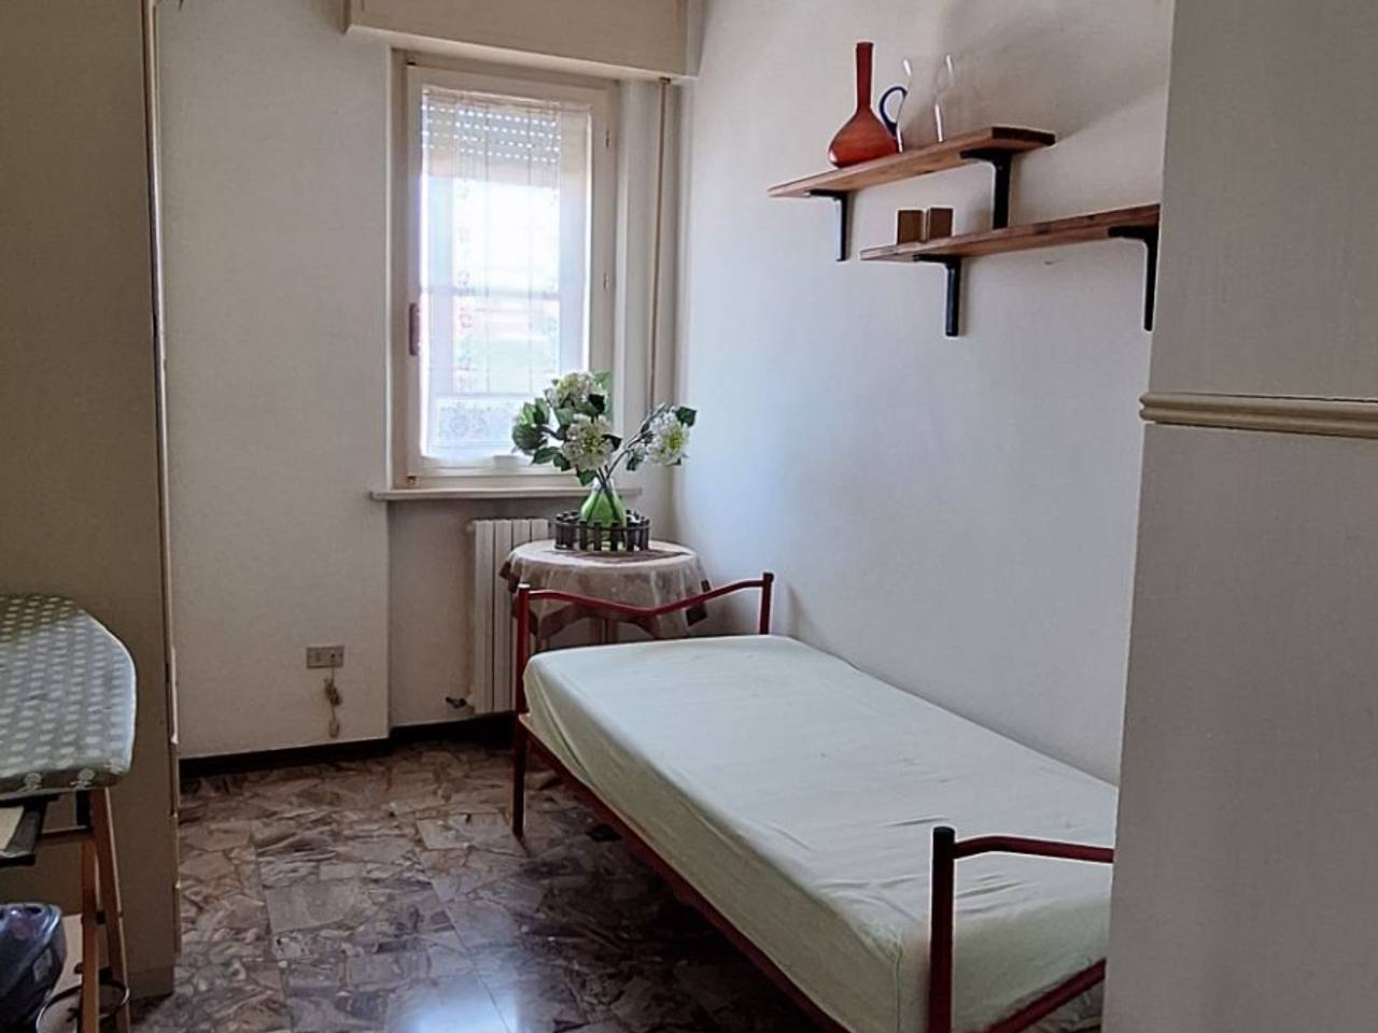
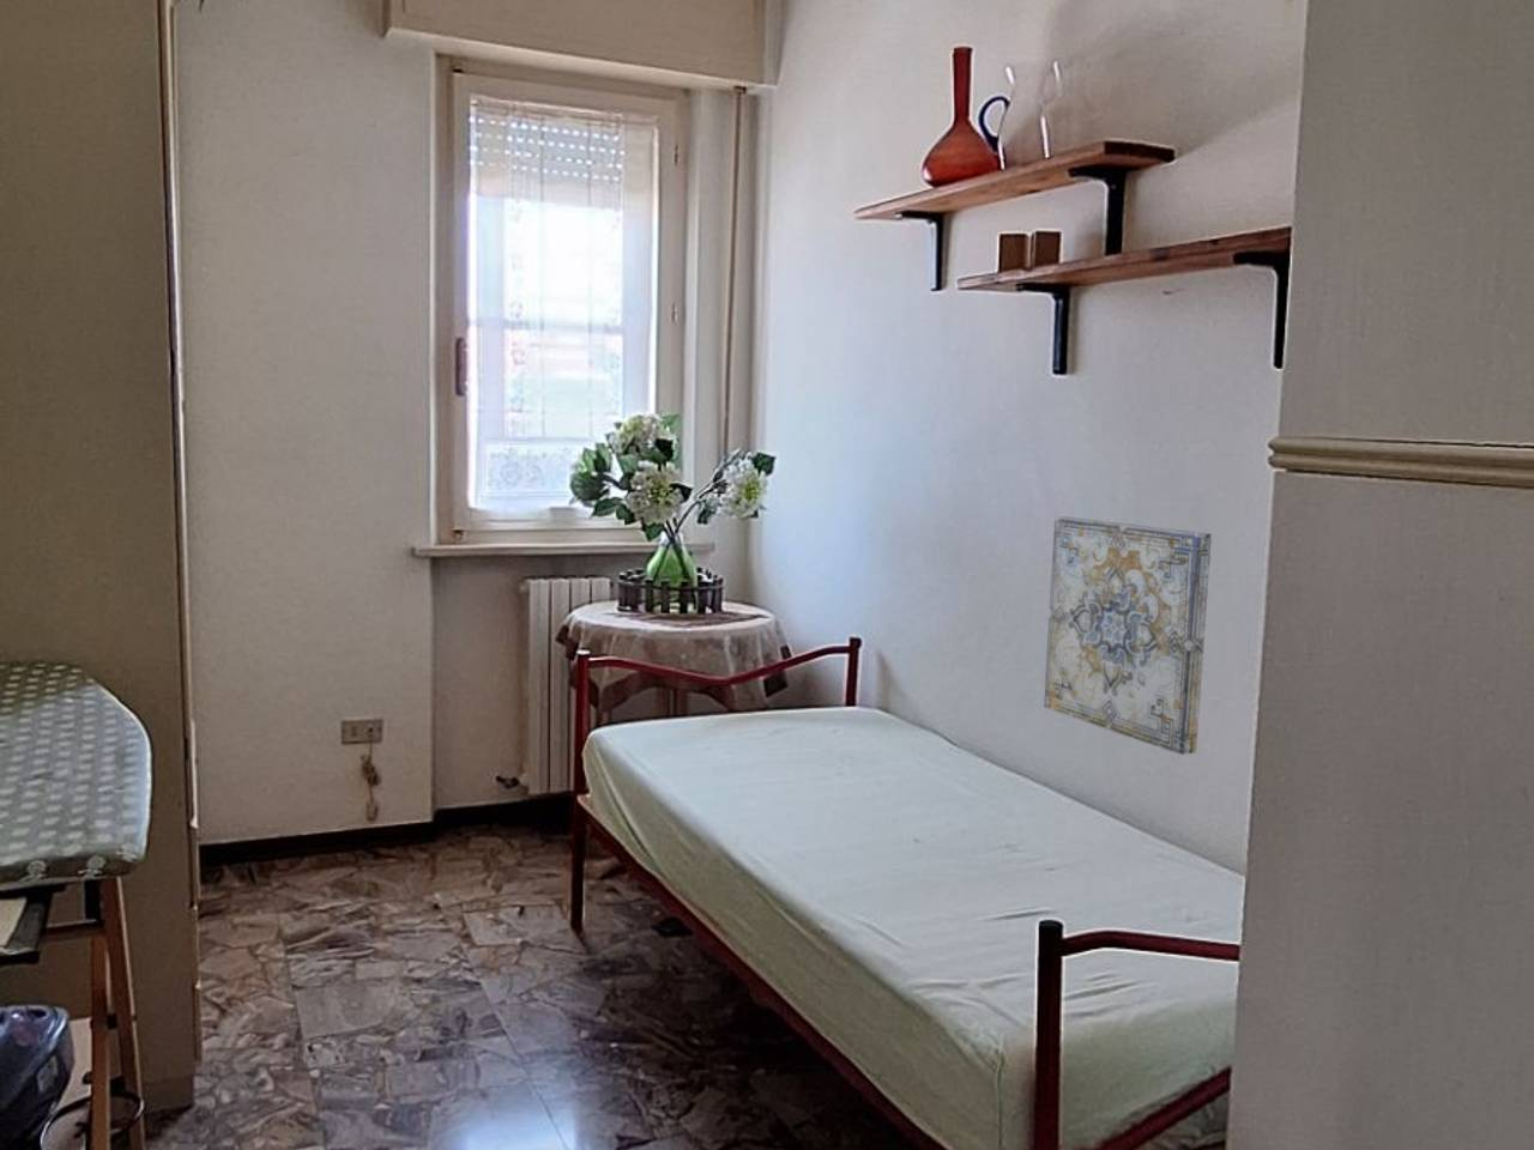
+ wall art (1121, 627)
